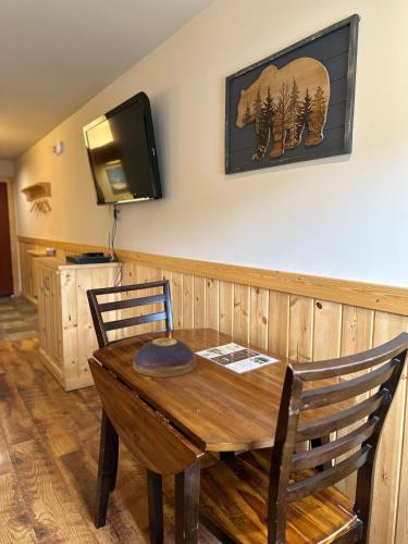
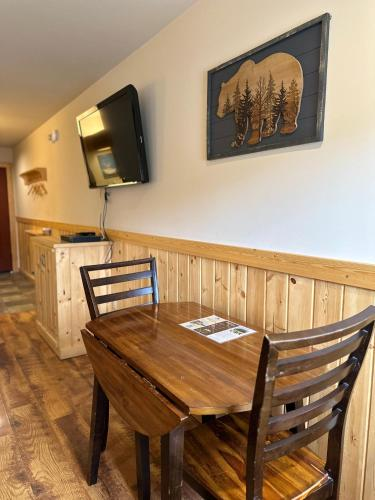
- decorative bowl (164, 351)
